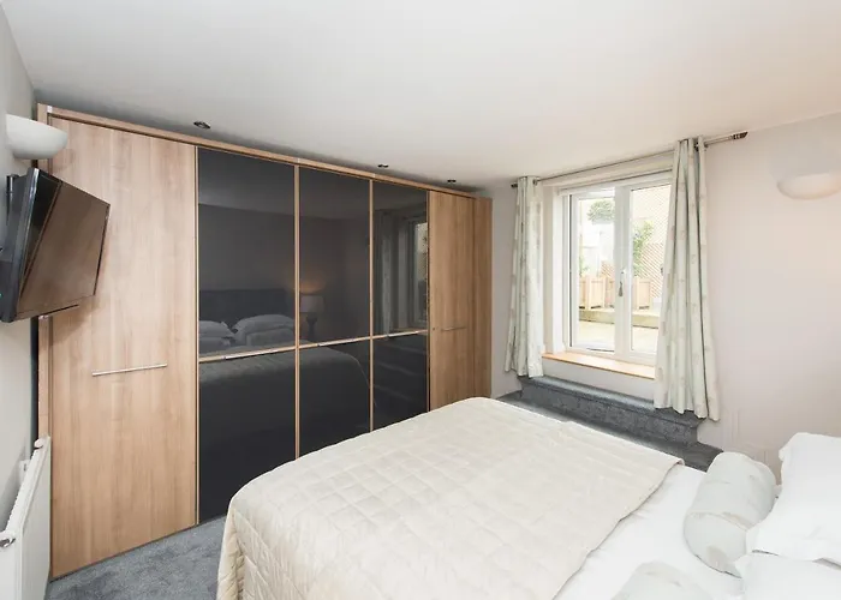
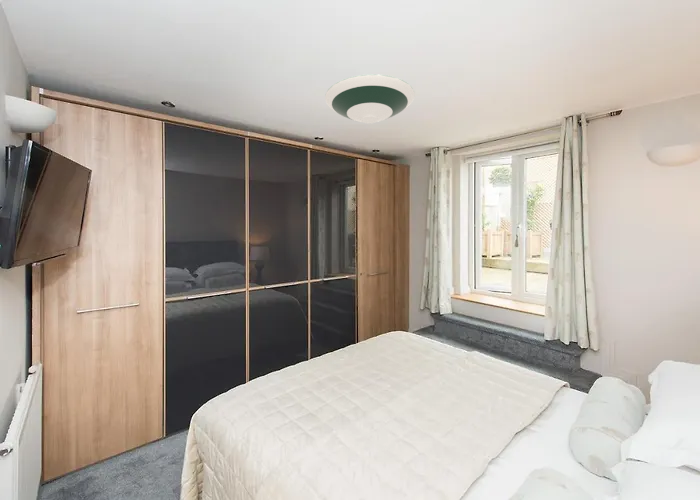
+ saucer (369, 109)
